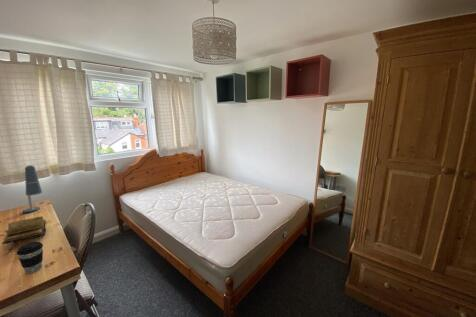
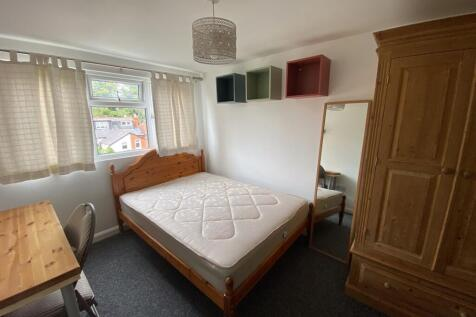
- coffee cup (31, 257)
- desk lamp (30, 188)
- book (26, 230)
